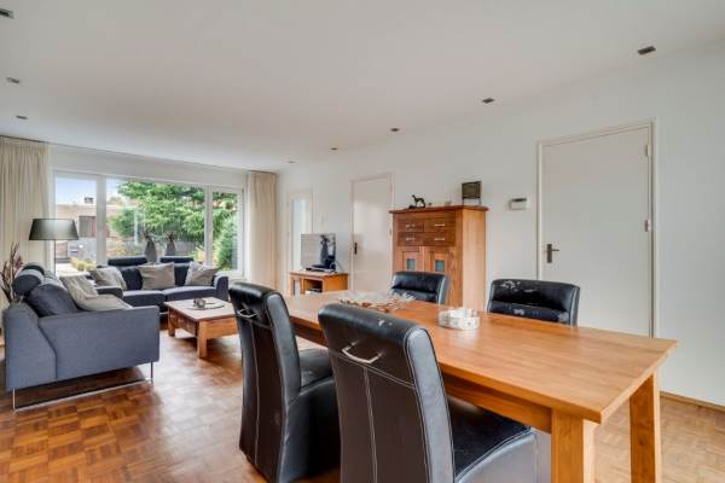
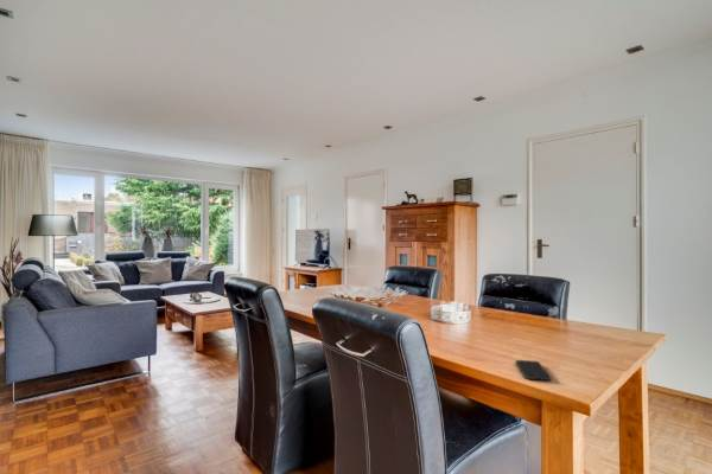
+ smartphone (532, 369)
